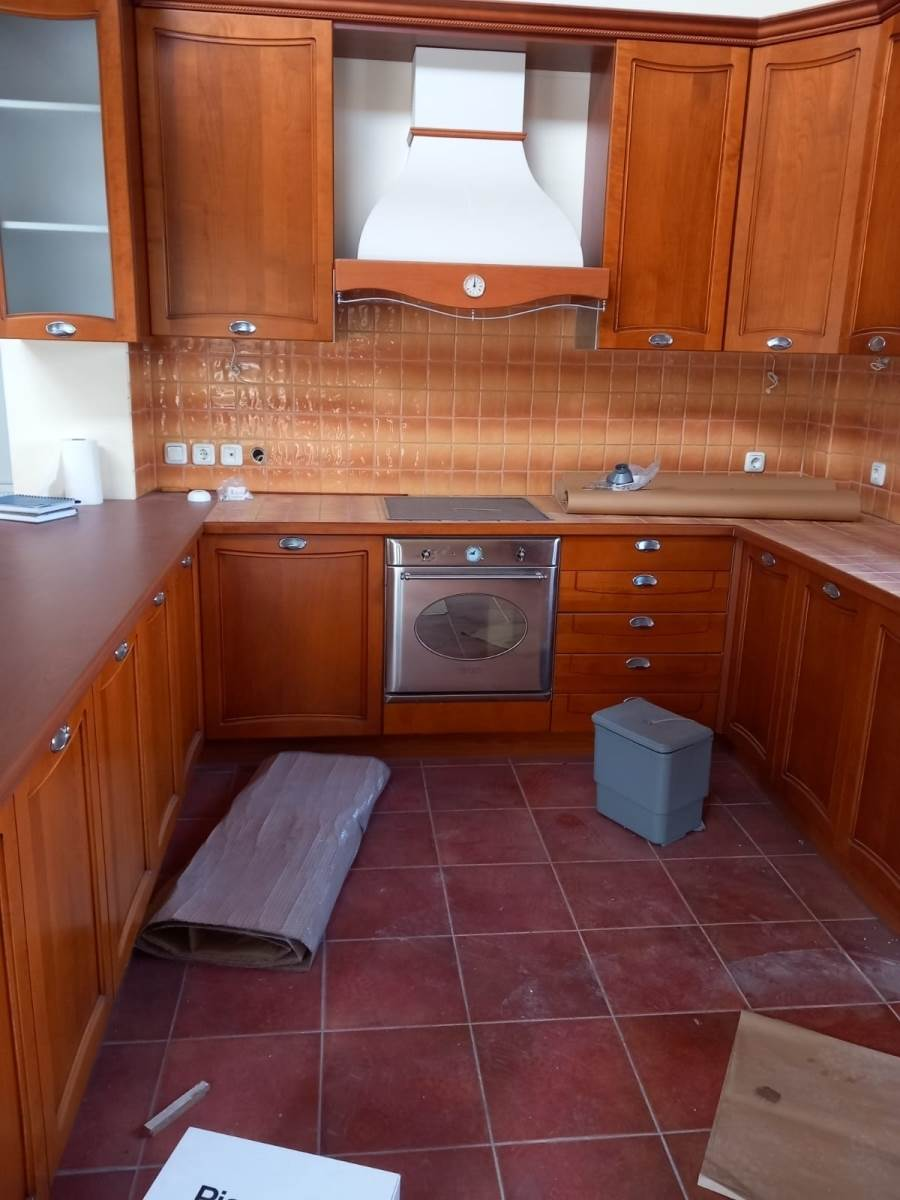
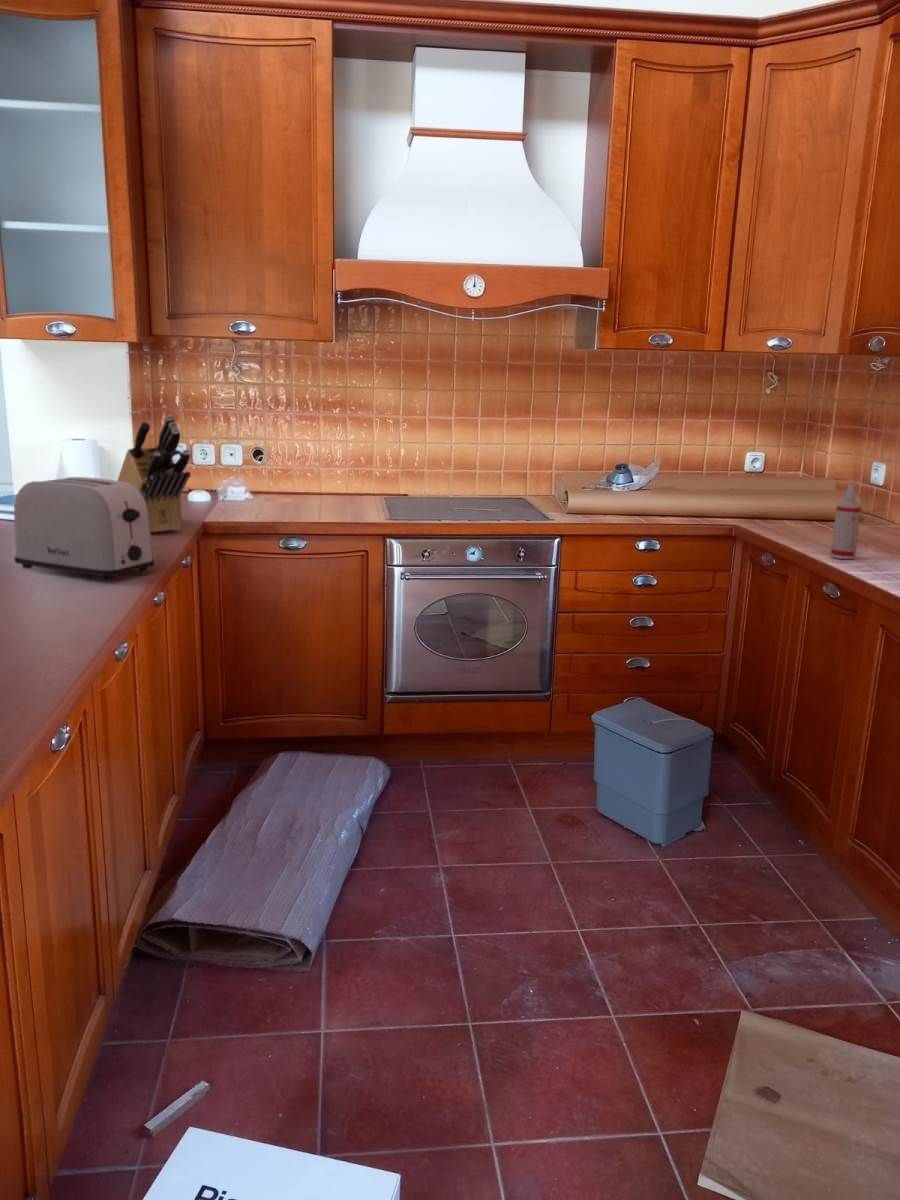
+ spray bottle (847, 520)
+ knife block (147, 471)
+ toaster (84, 525)
